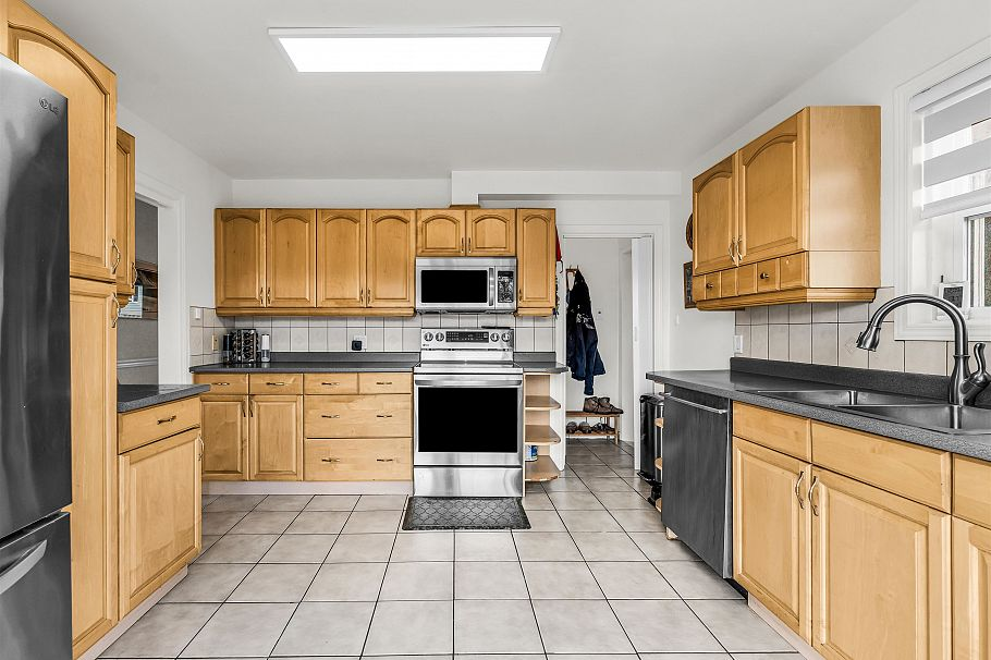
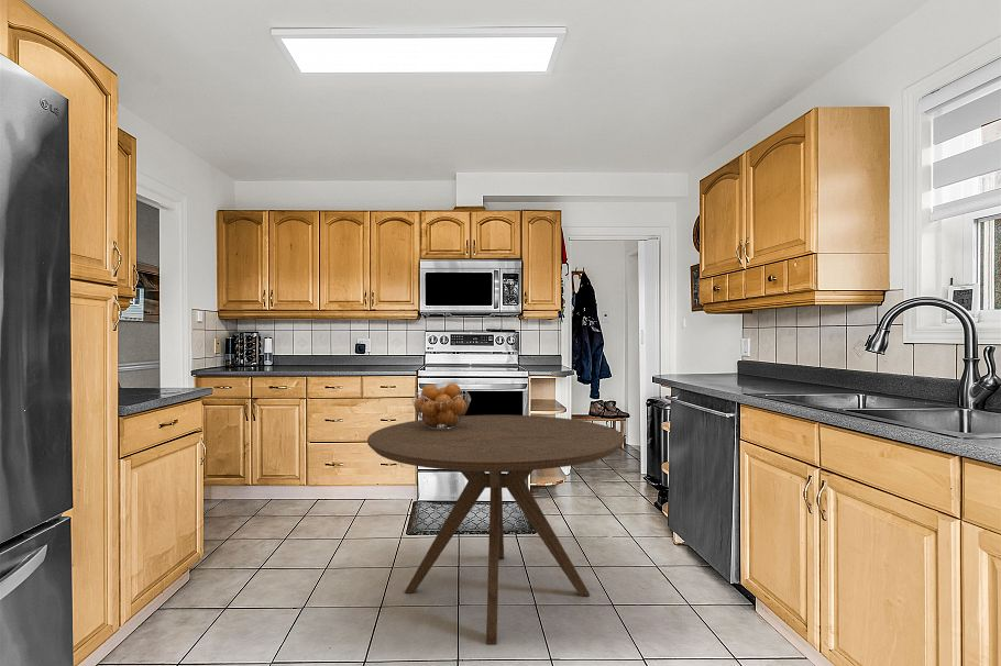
+ fruit basket (441, 404)
+ dining table (496, 512)
